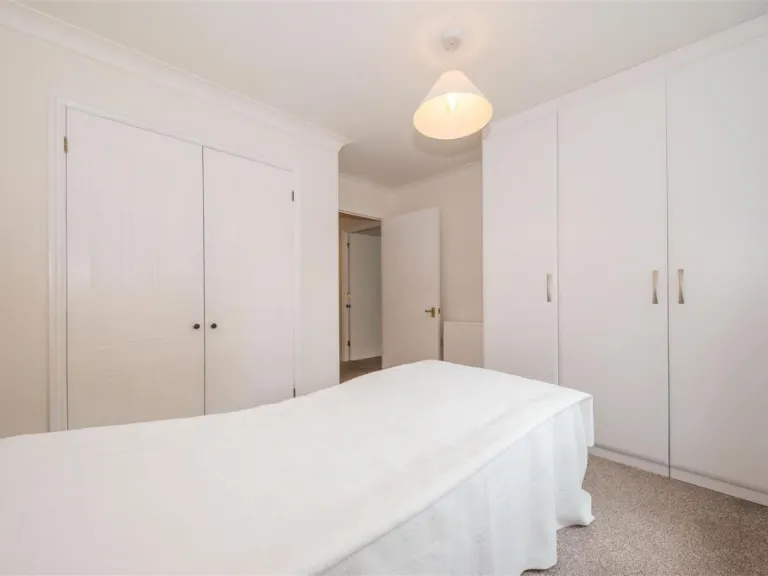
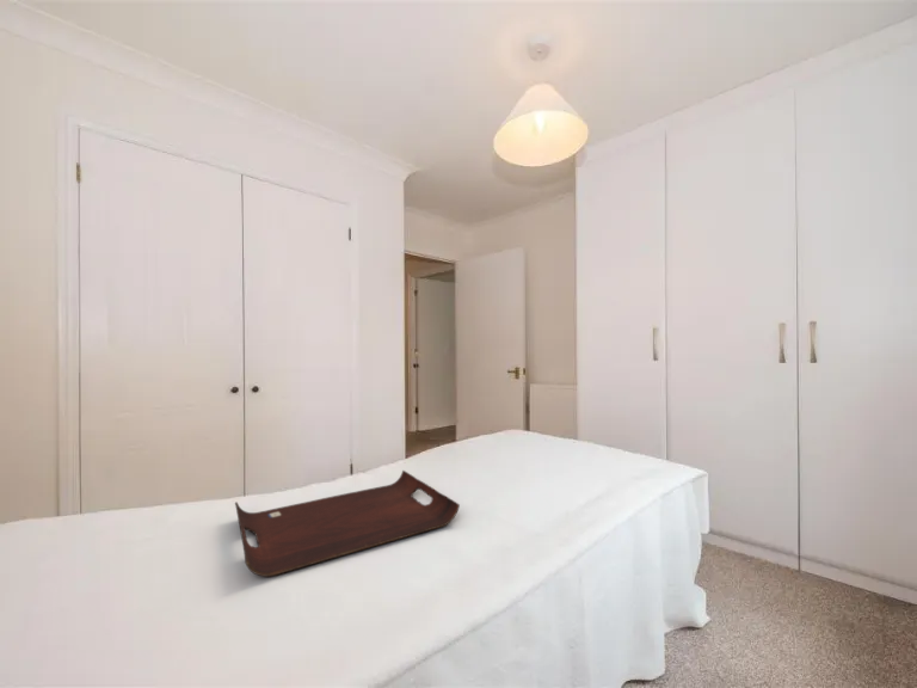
+ serving tray (345, 511)
